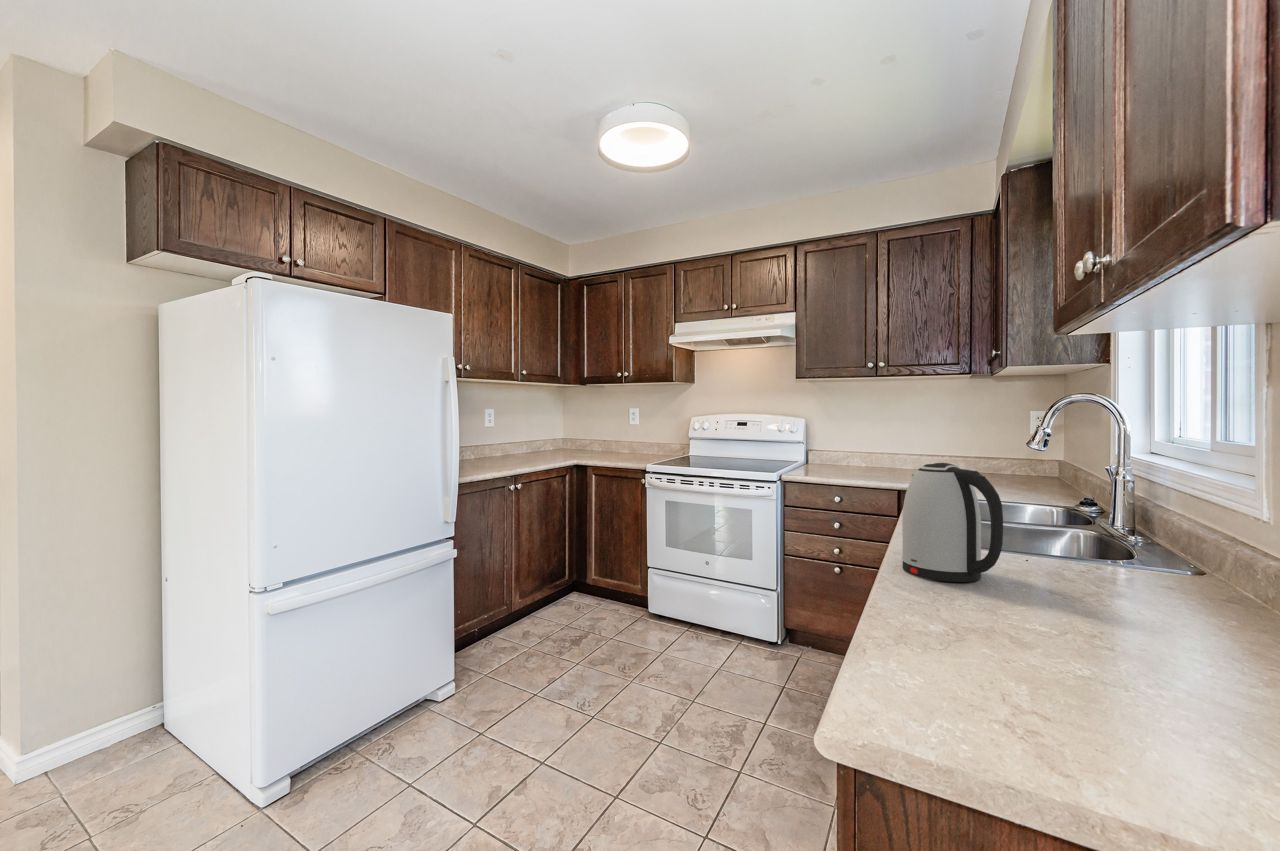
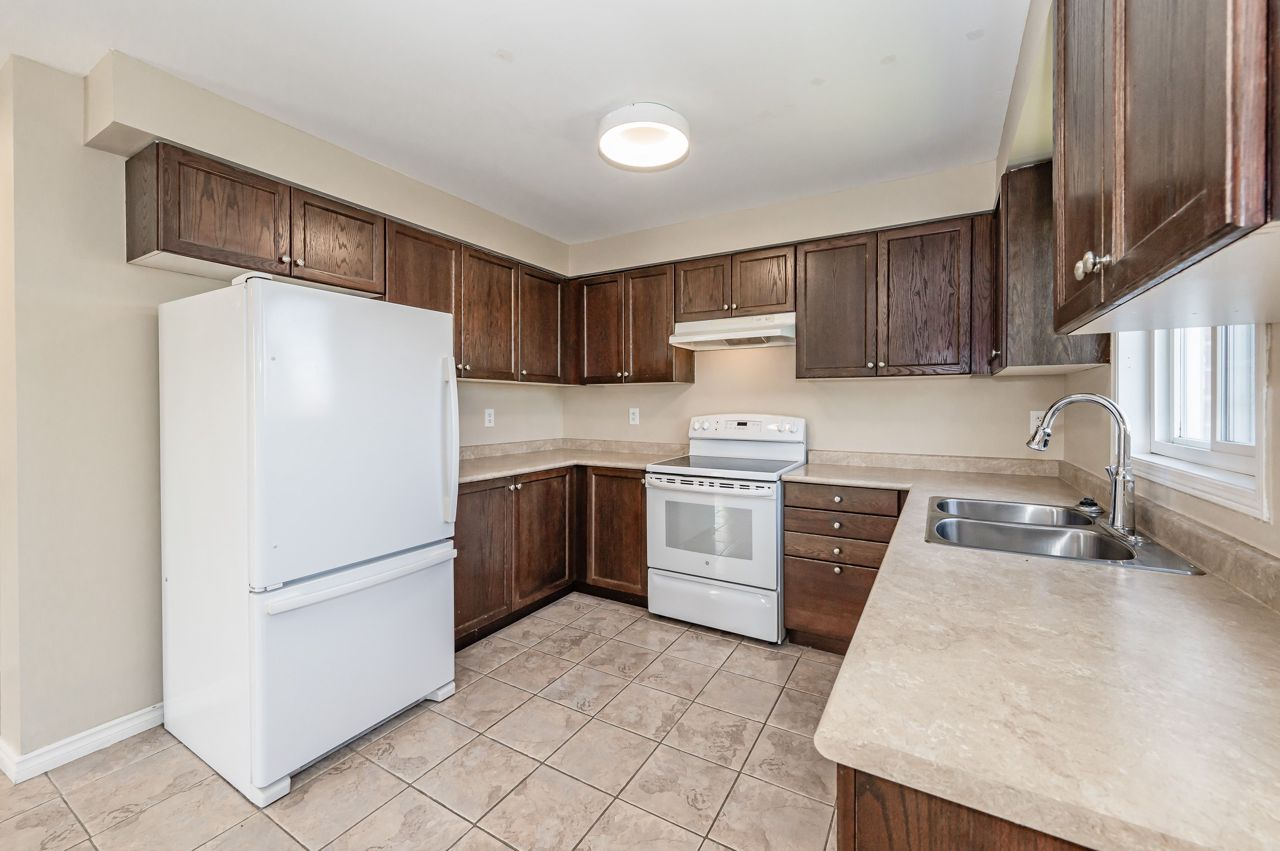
- kettle (952, 519)
